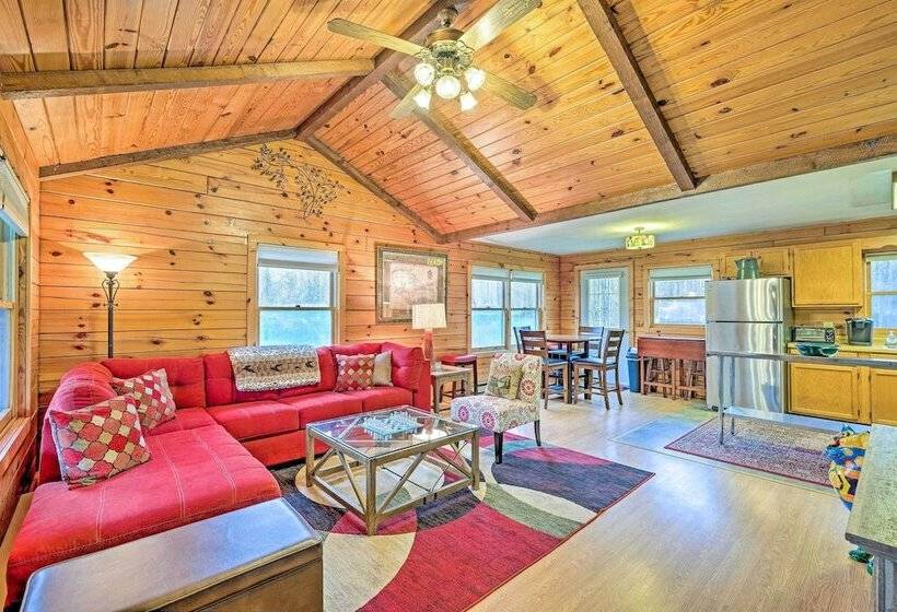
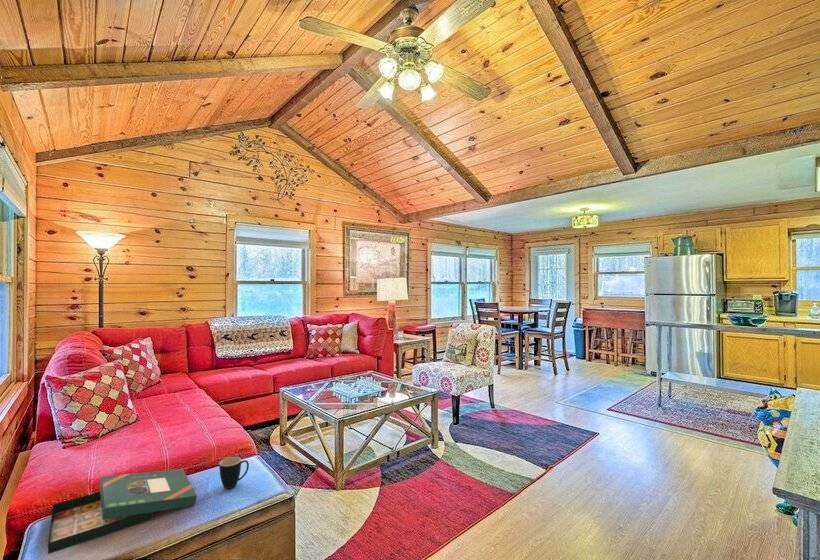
+ board game (126, 497)
+ mug (234, 472)
